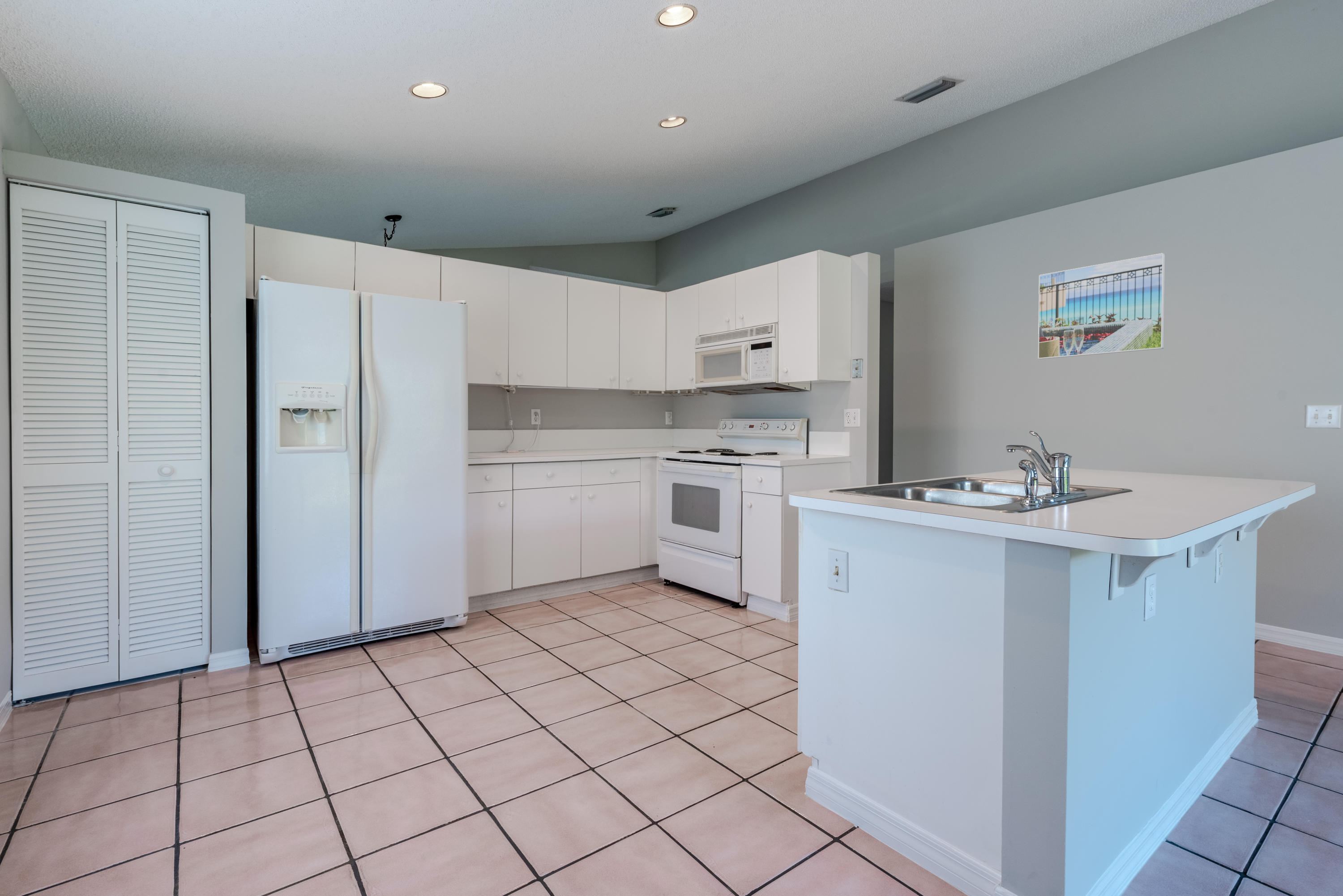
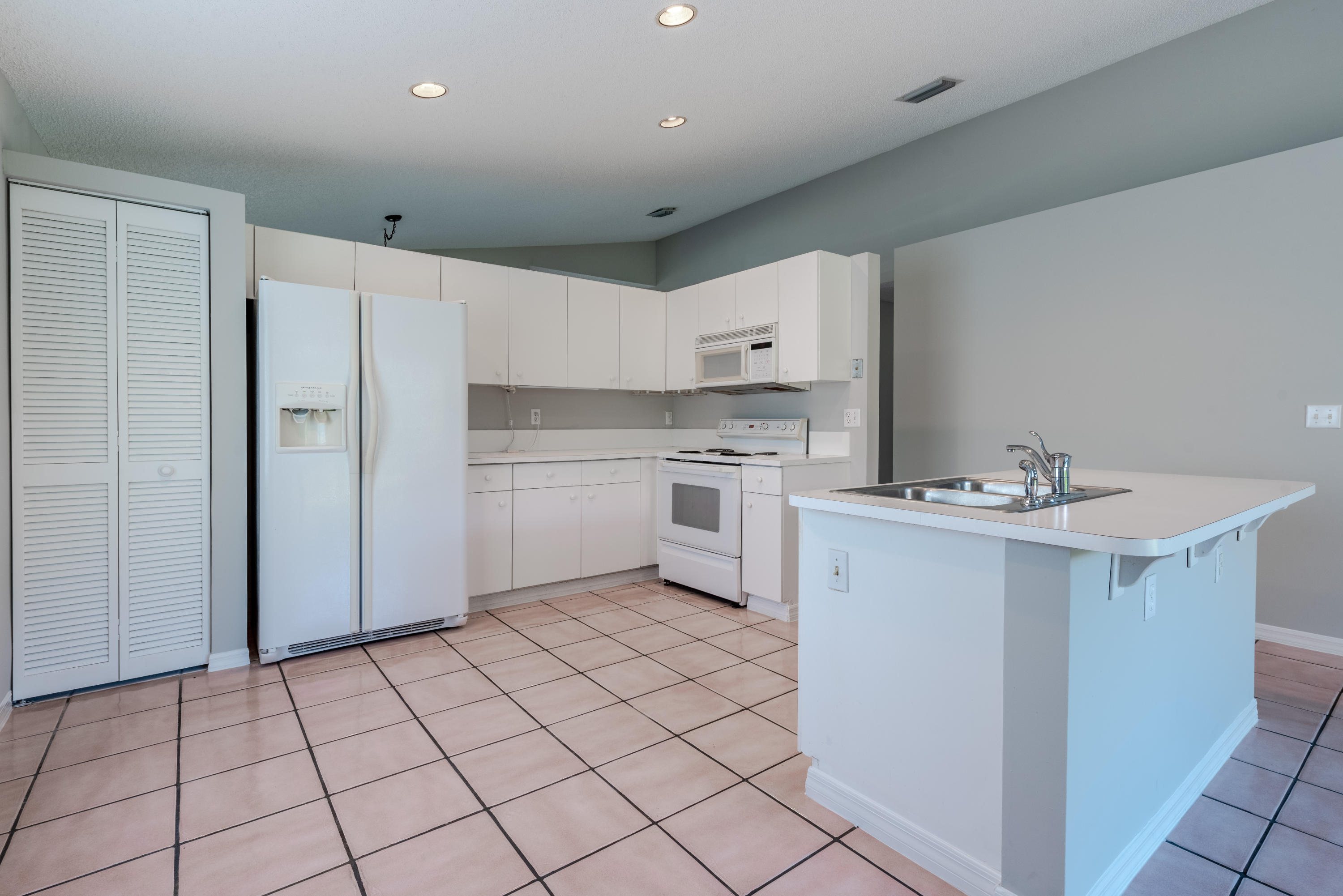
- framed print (1097, 309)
